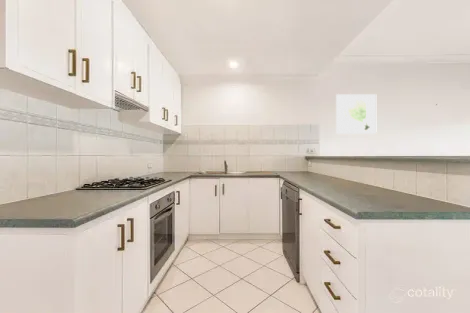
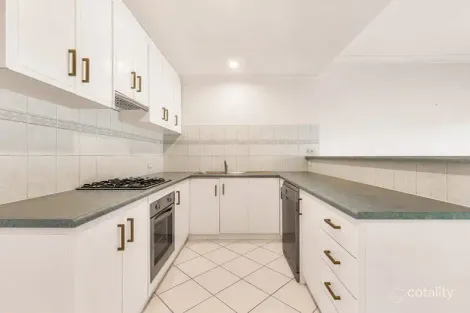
- wall art (356, 114)
